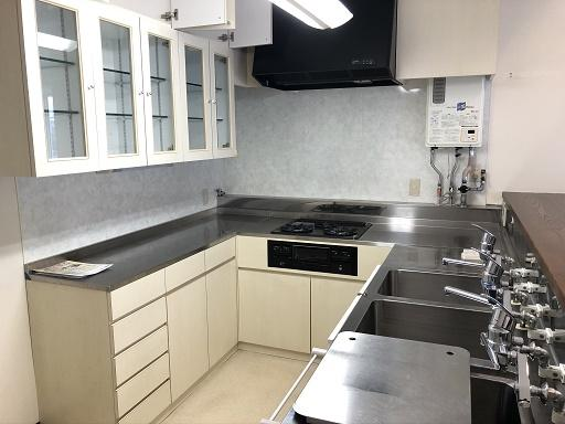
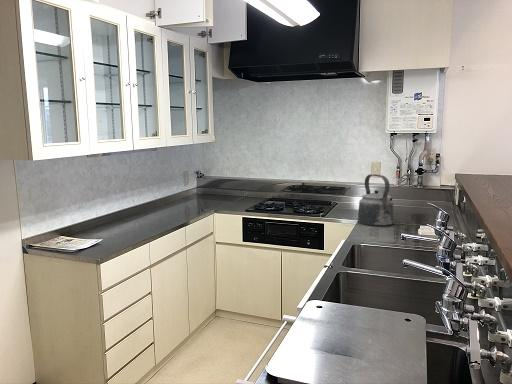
+ kettle (378, 199)
